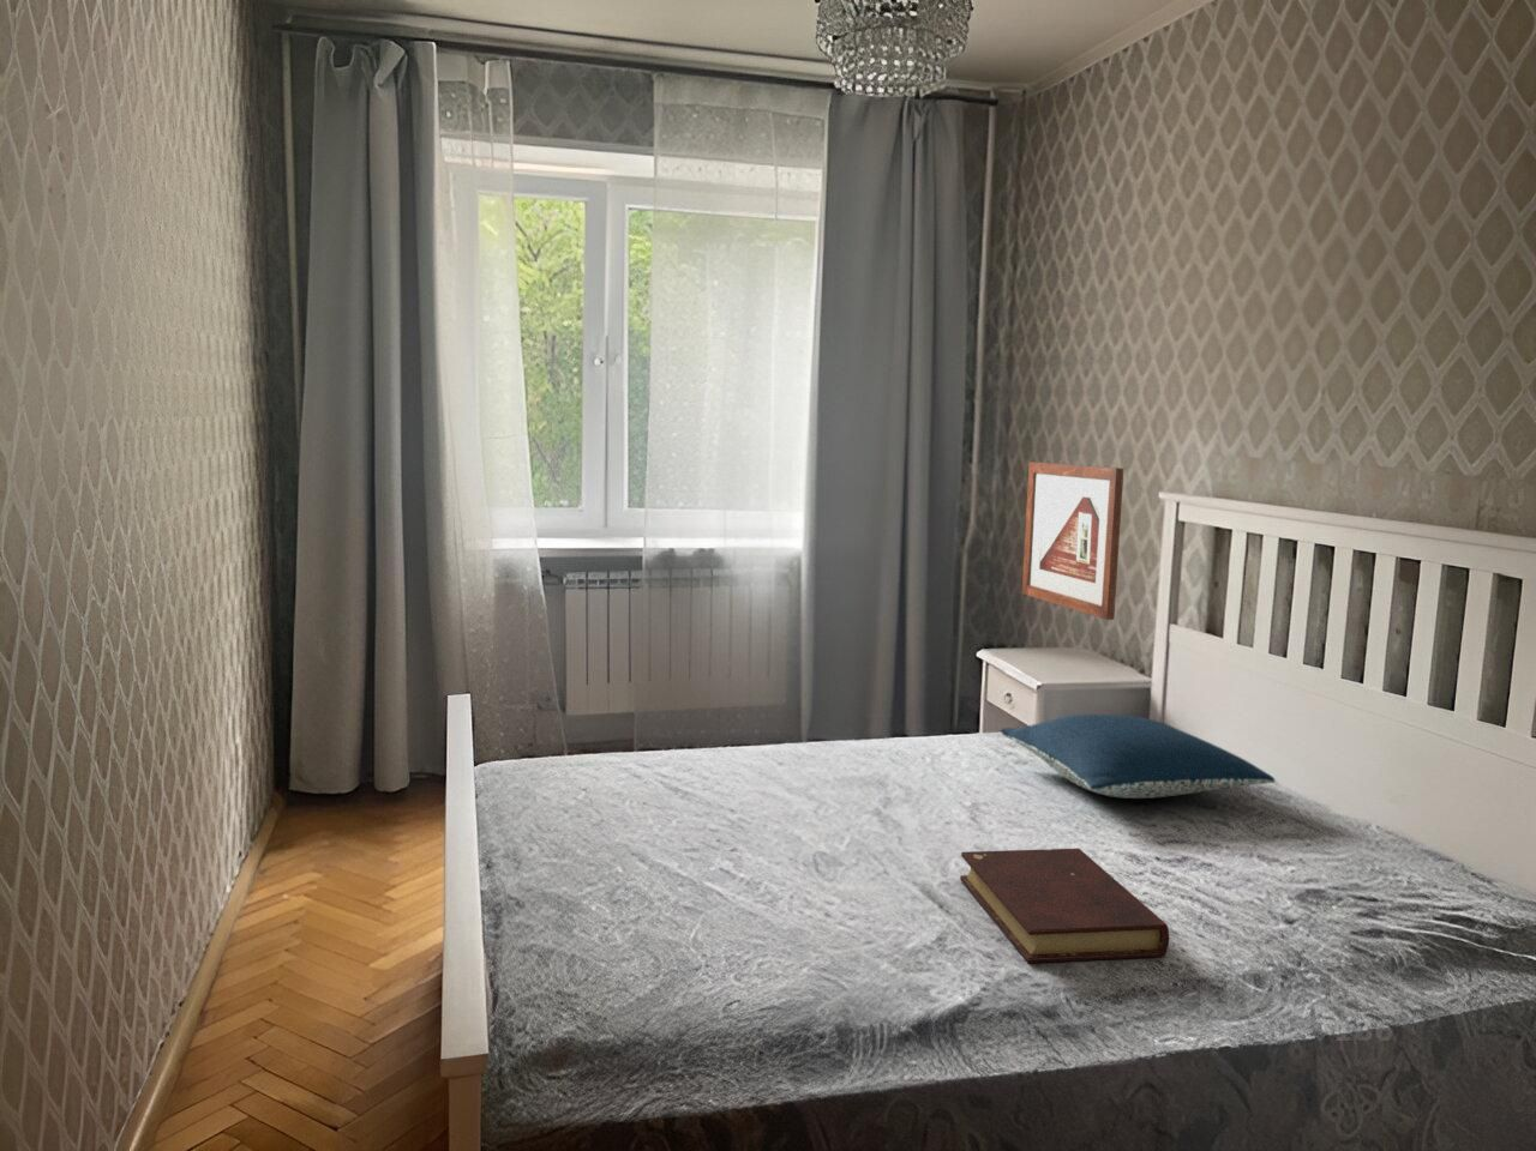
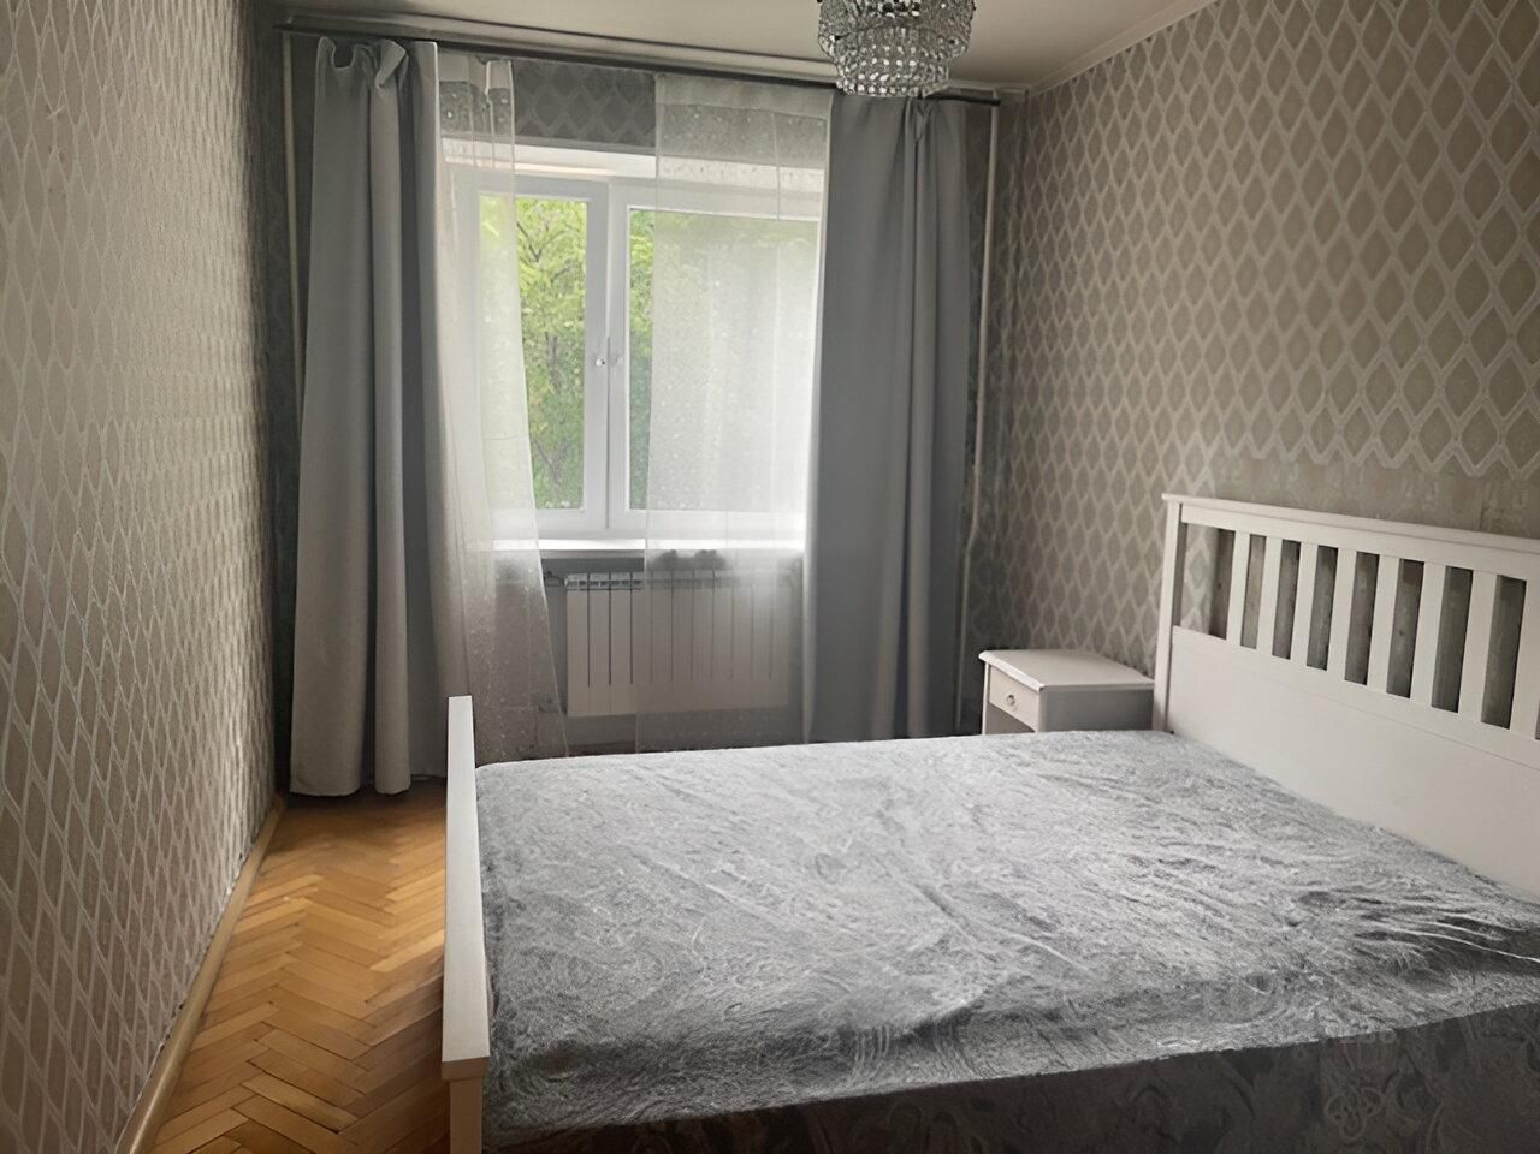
- book (1057, 900)
- picture frame (1068, 534)
- pillow (1131, 754)
